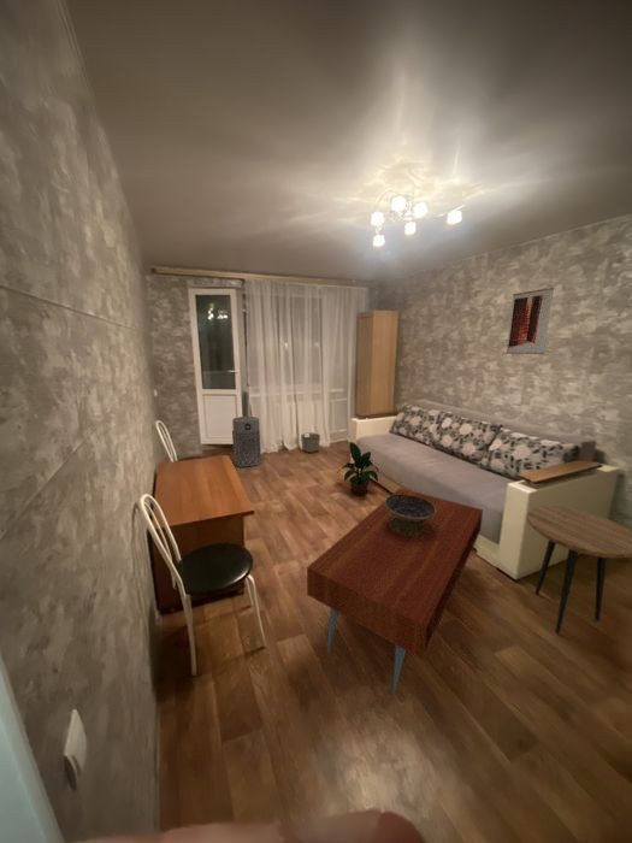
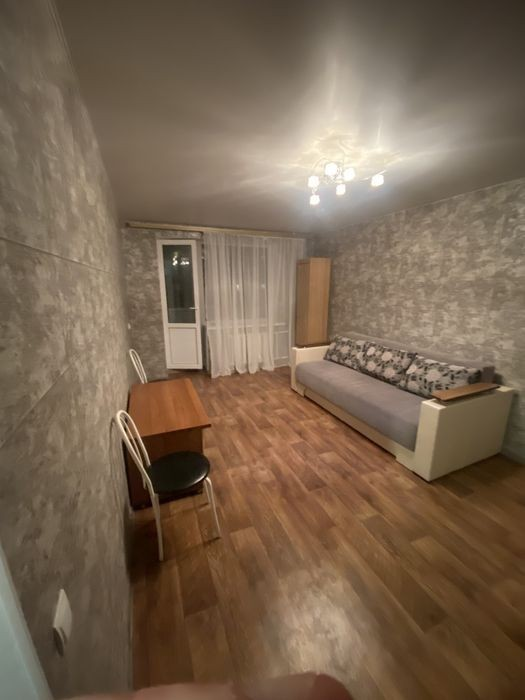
- air purifier (246, 440)
- decorative bowl (408, 514)
- potted plant (360, 467)
- planter (311, 442)
- side table (571, 572)
- coffee table (406, 568)
- wall art (527, 323)
